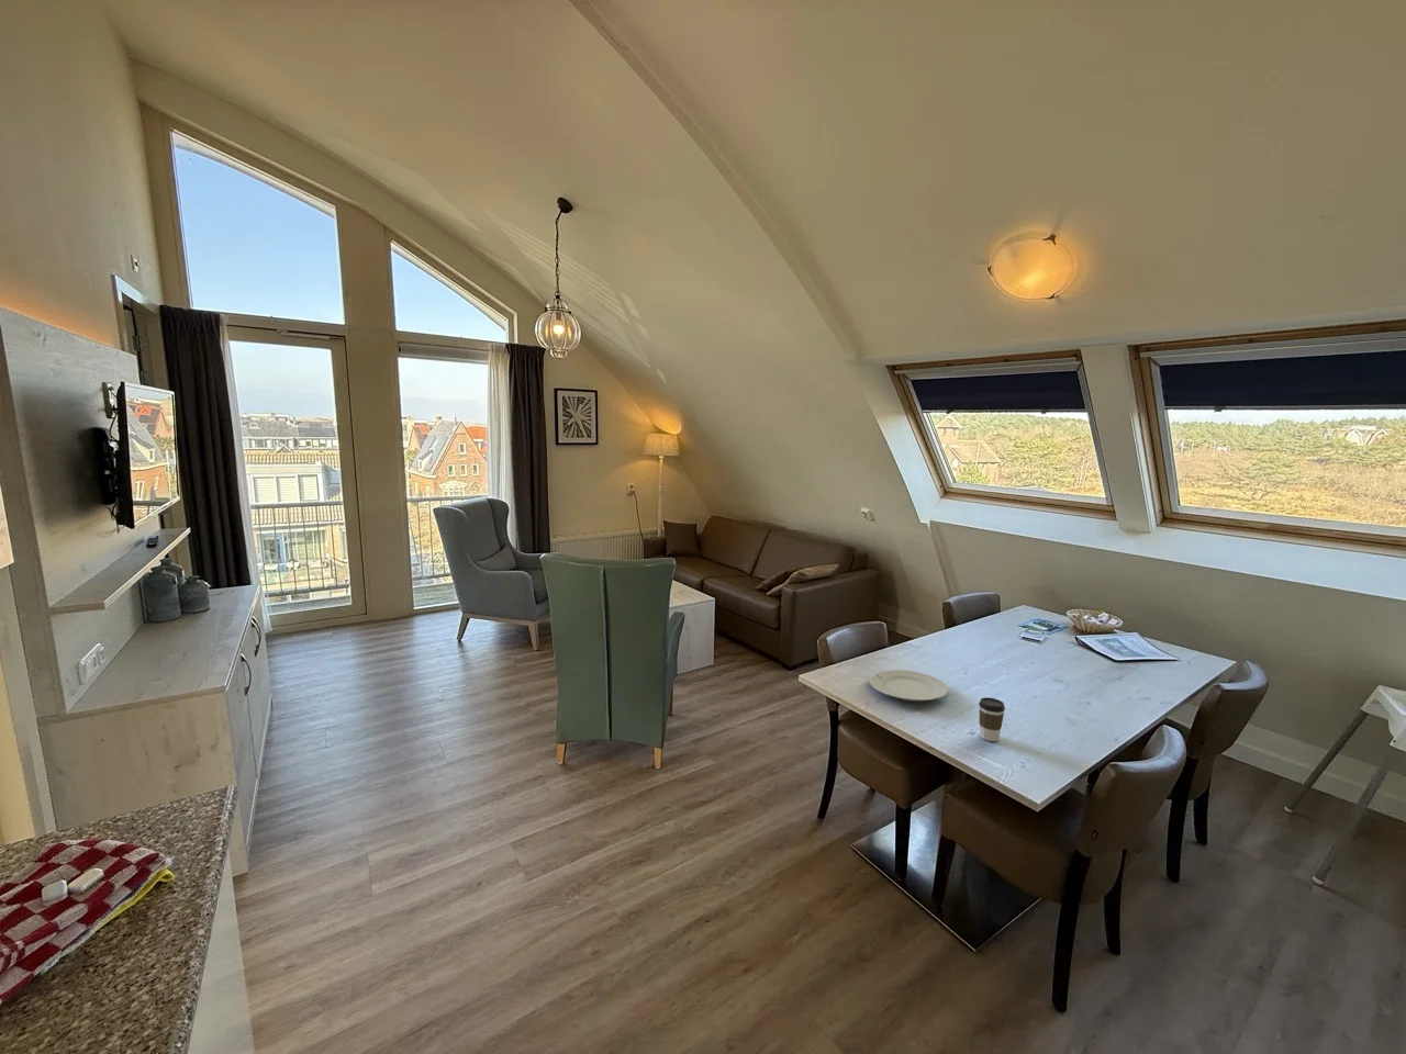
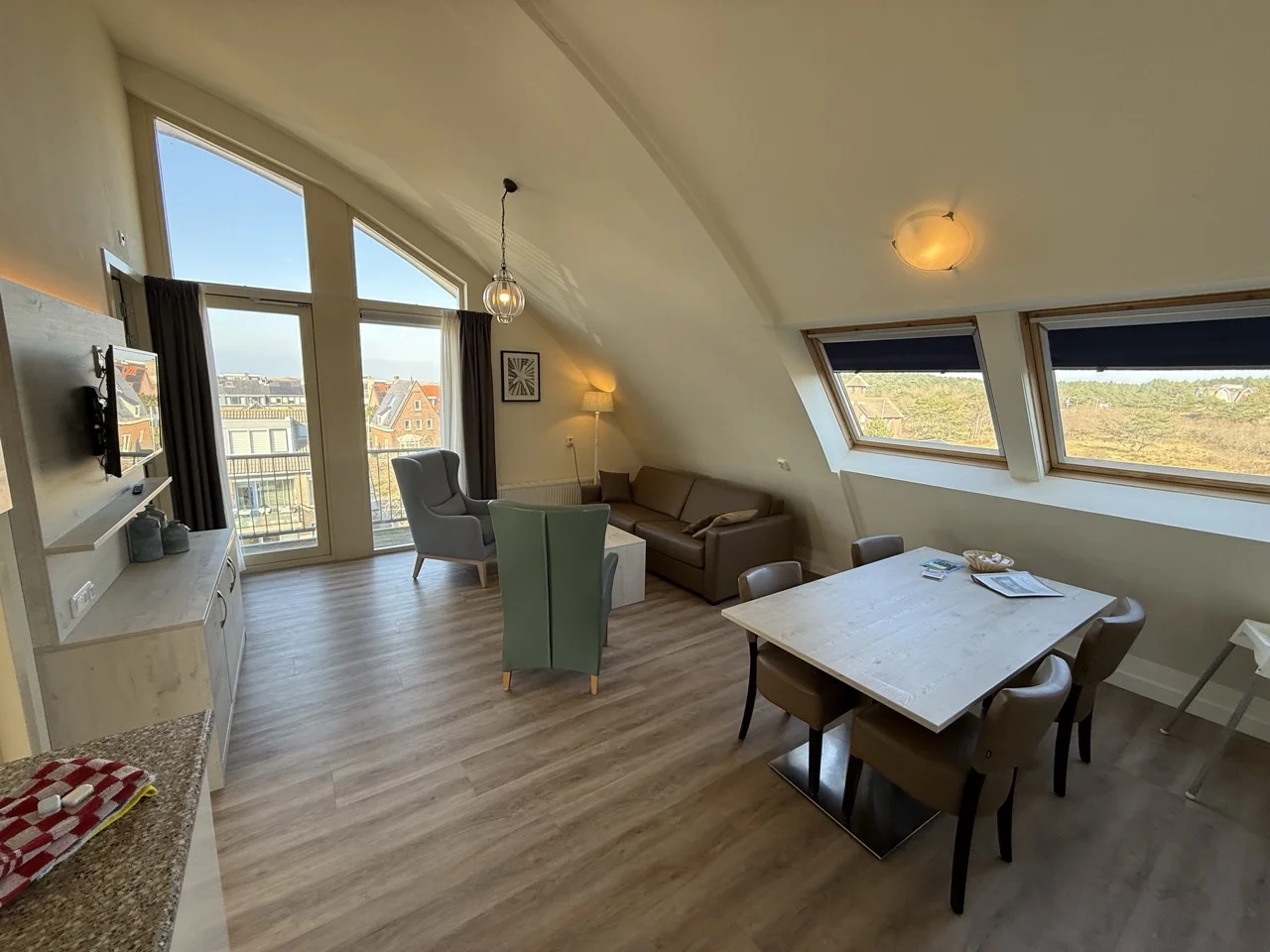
- coffee cup (990, 720)
- chinaware (908, 688)
